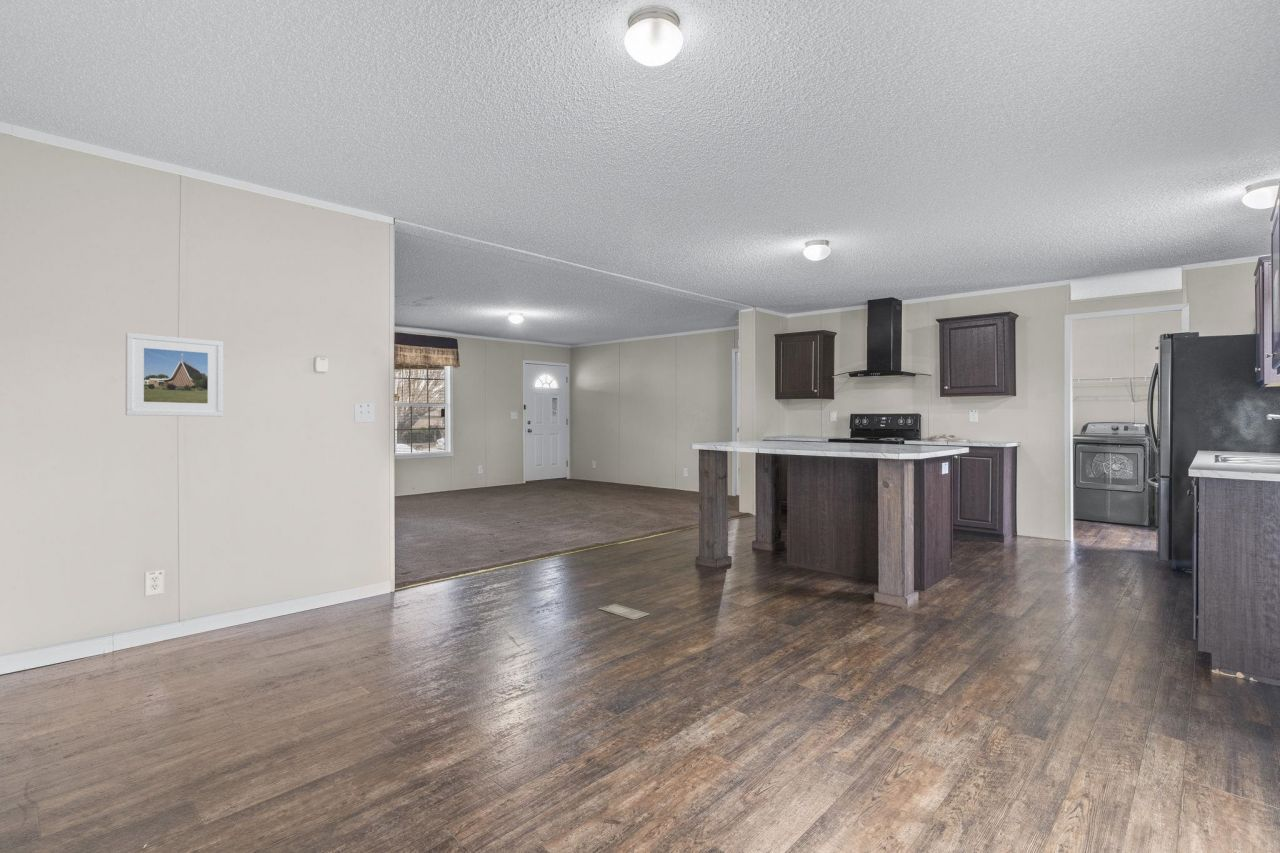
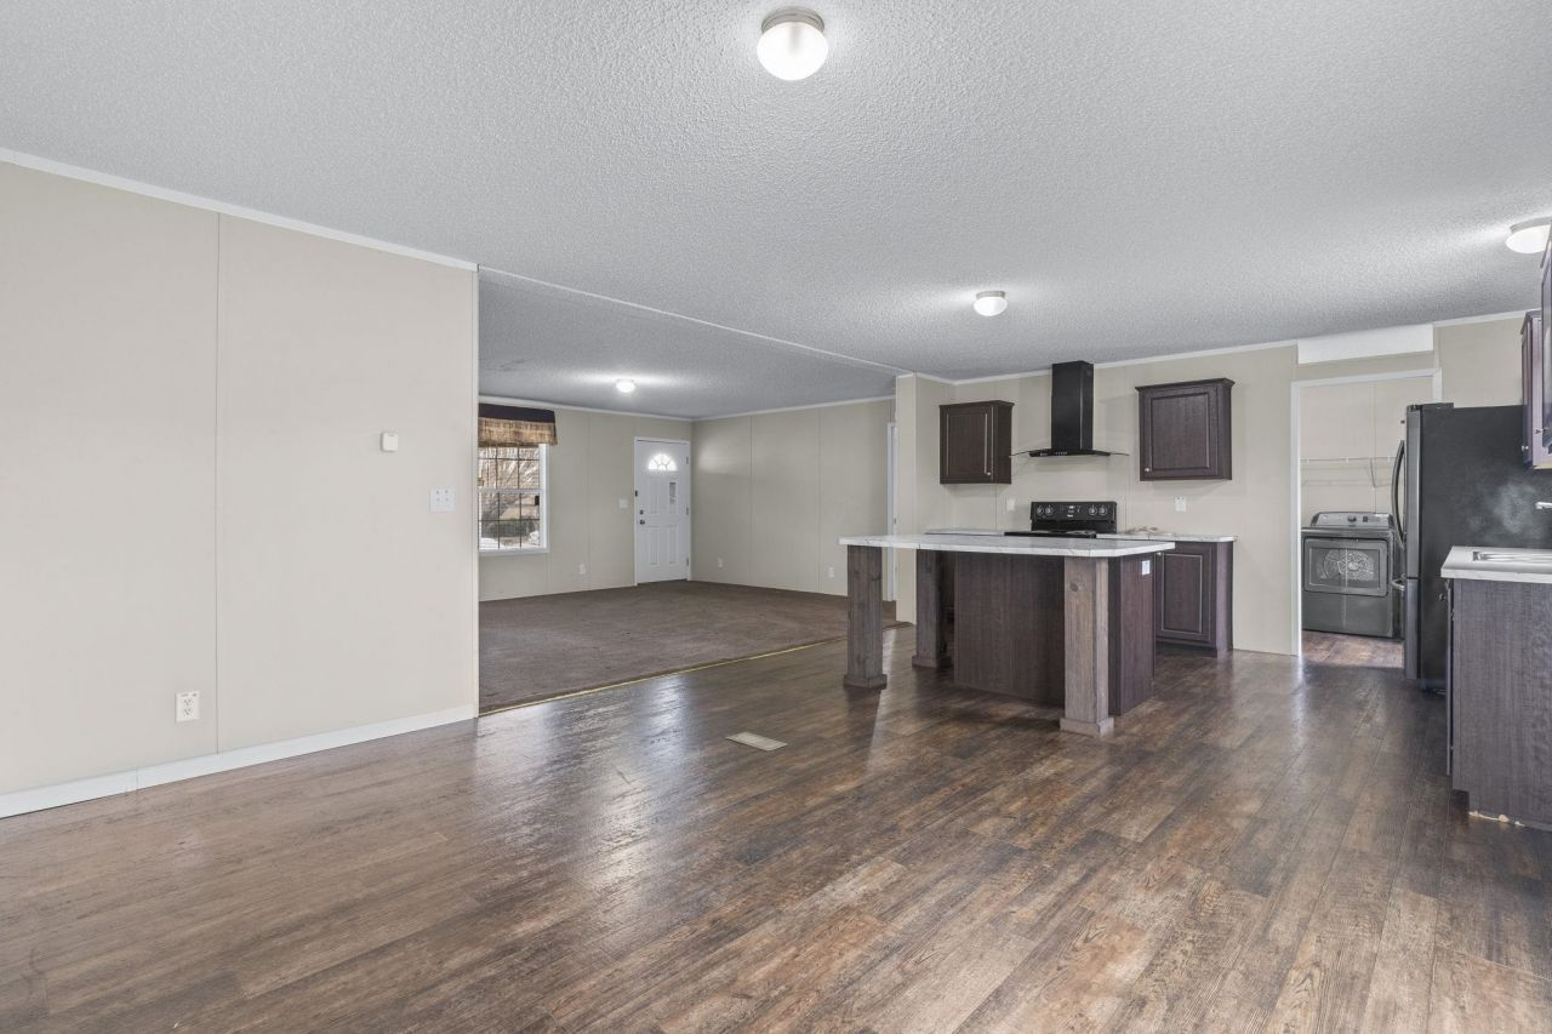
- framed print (176, 376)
